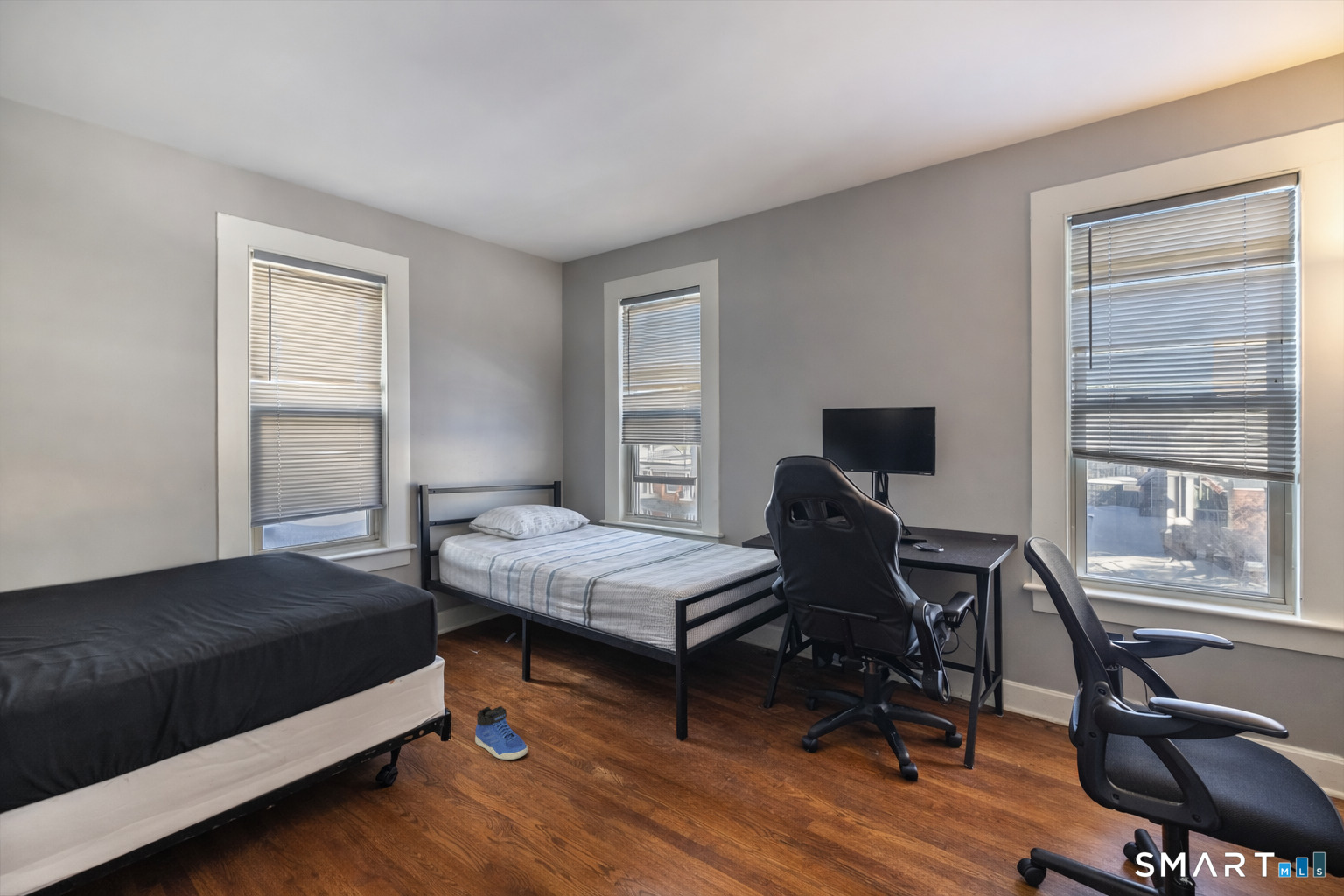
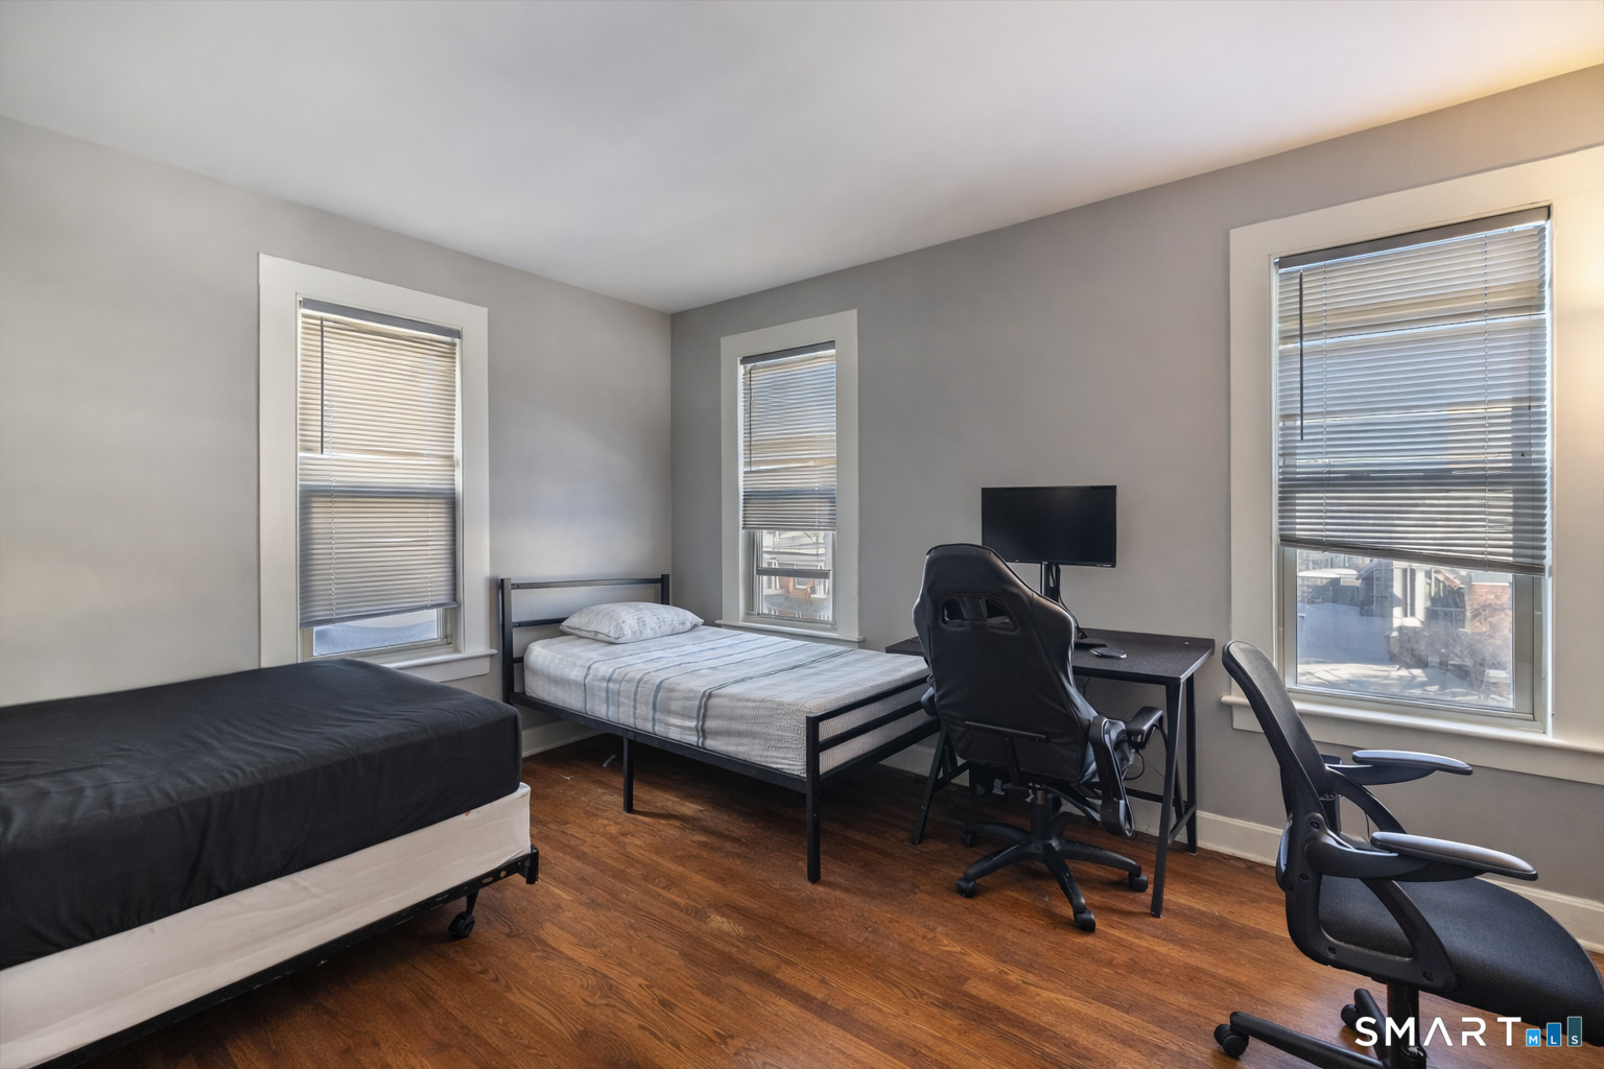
- sneaker (500, 729)
